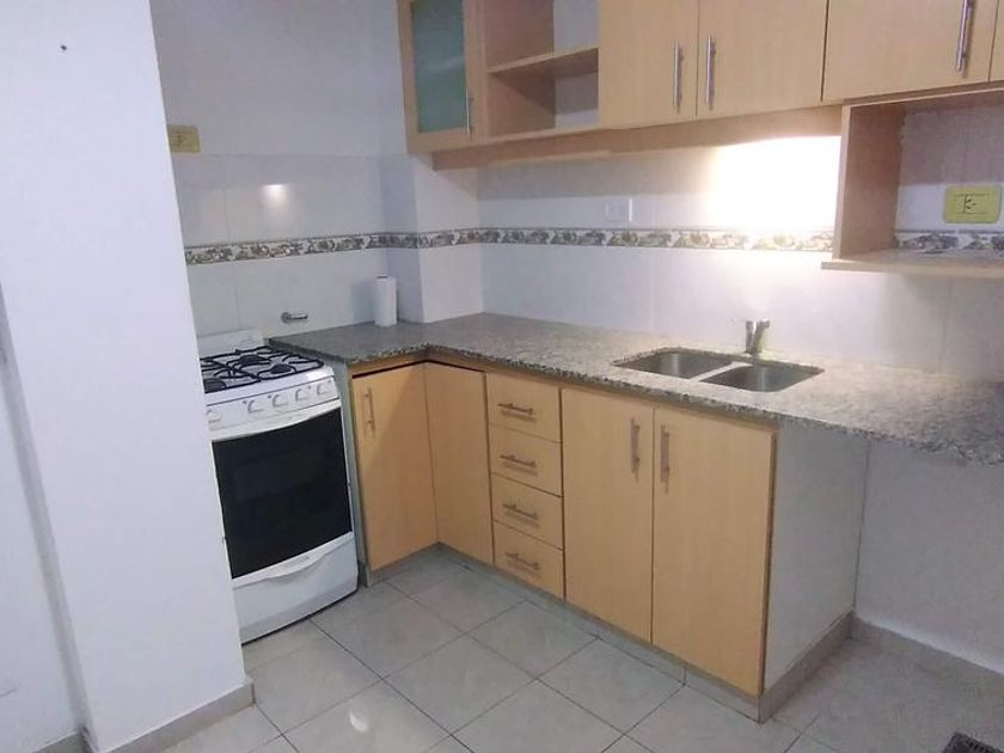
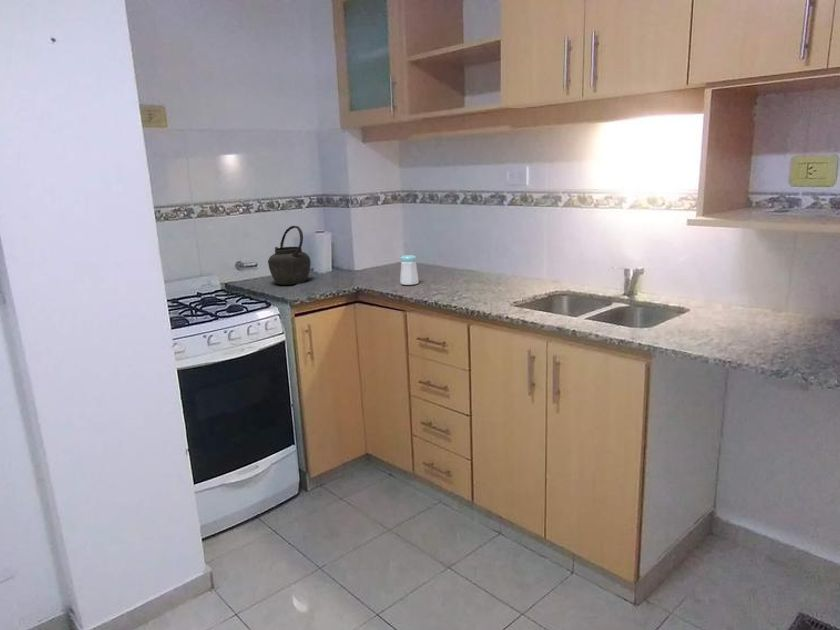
+ salt shaker (408, 269)
+ kettle (288, 254)
